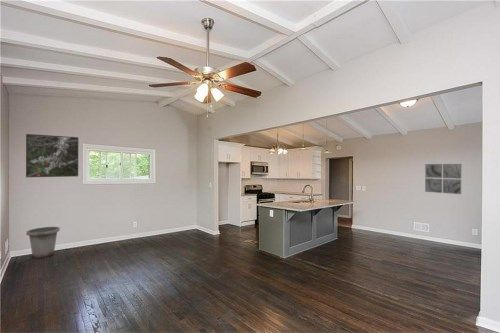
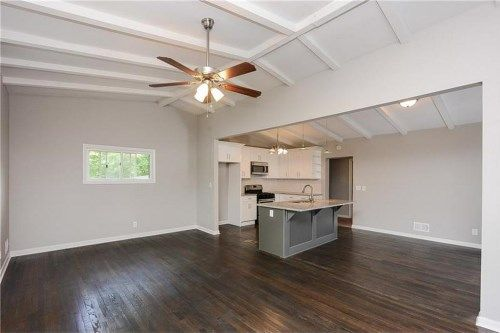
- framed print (53, 156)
- wall art (443, 177)
- trash can (43, 242)
